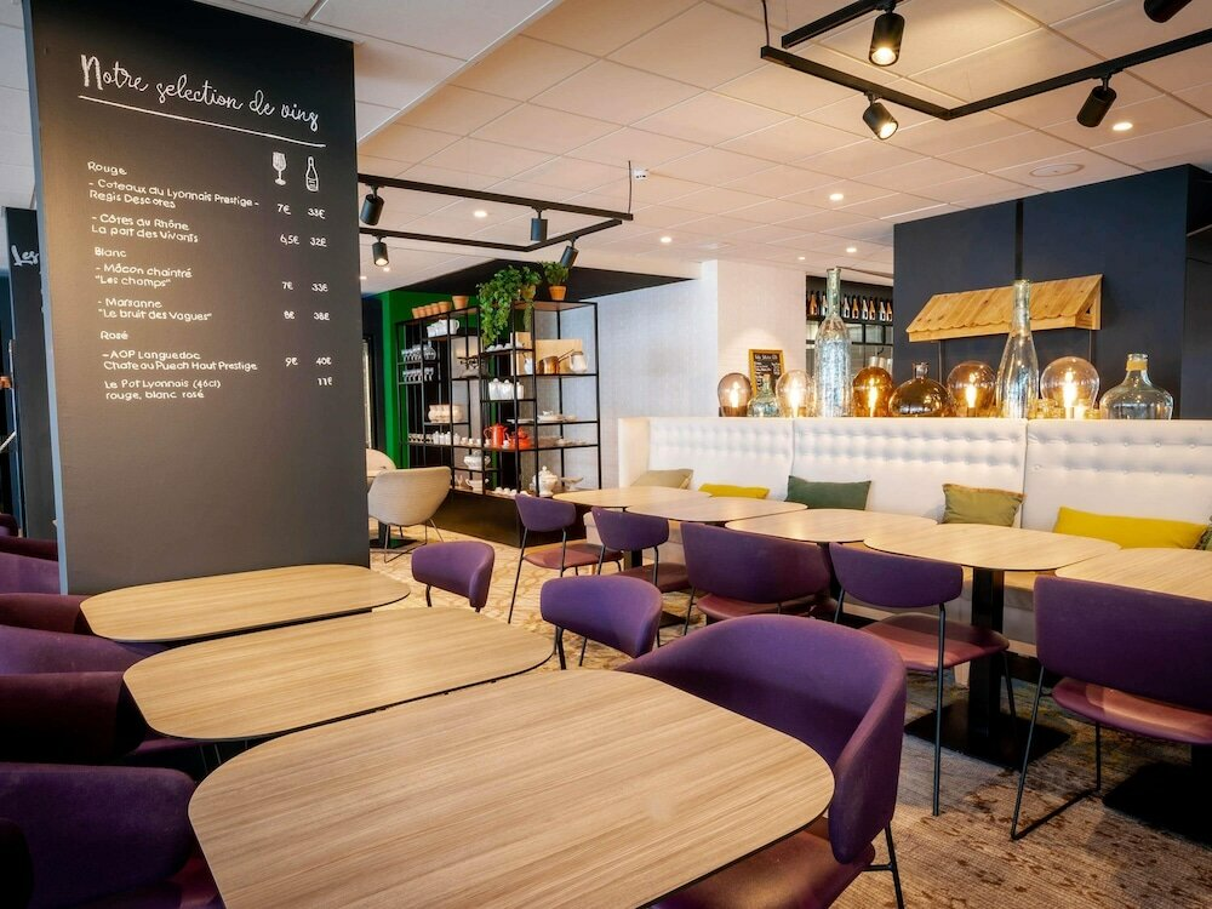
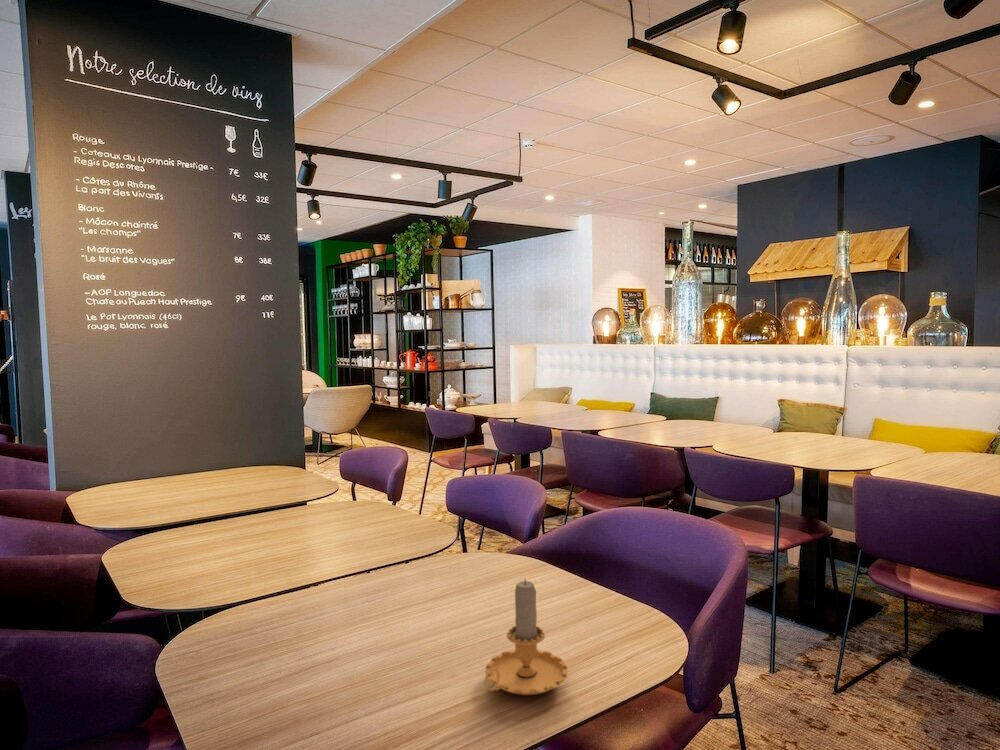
+ candle (519, 633)
